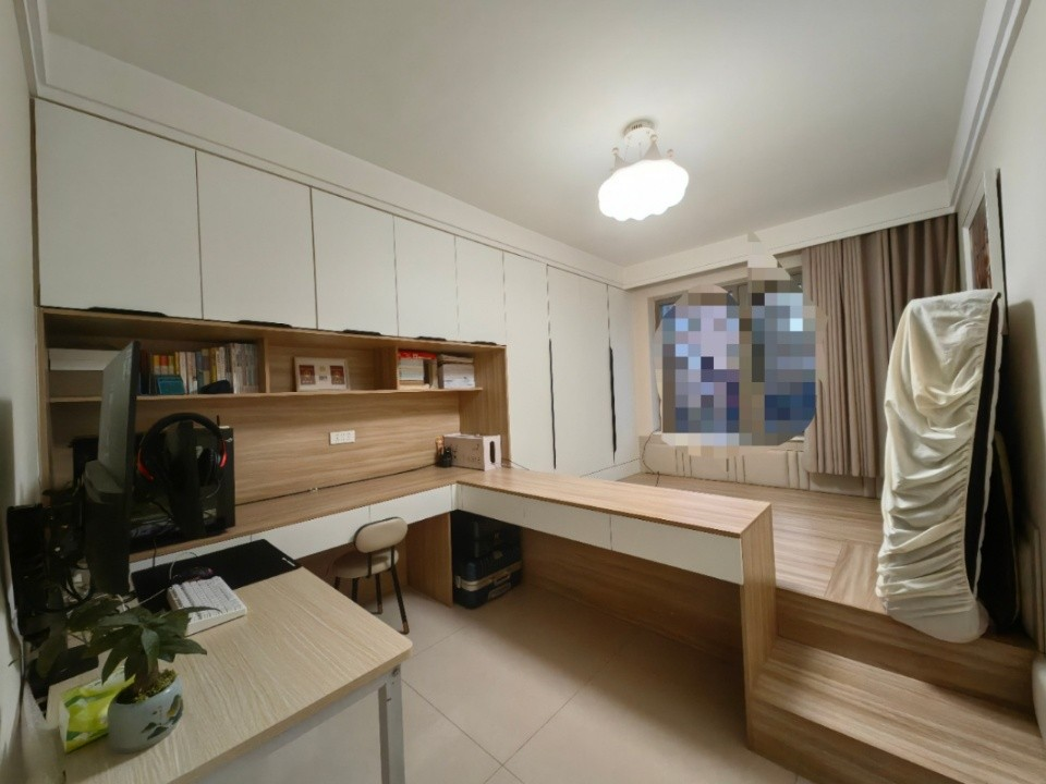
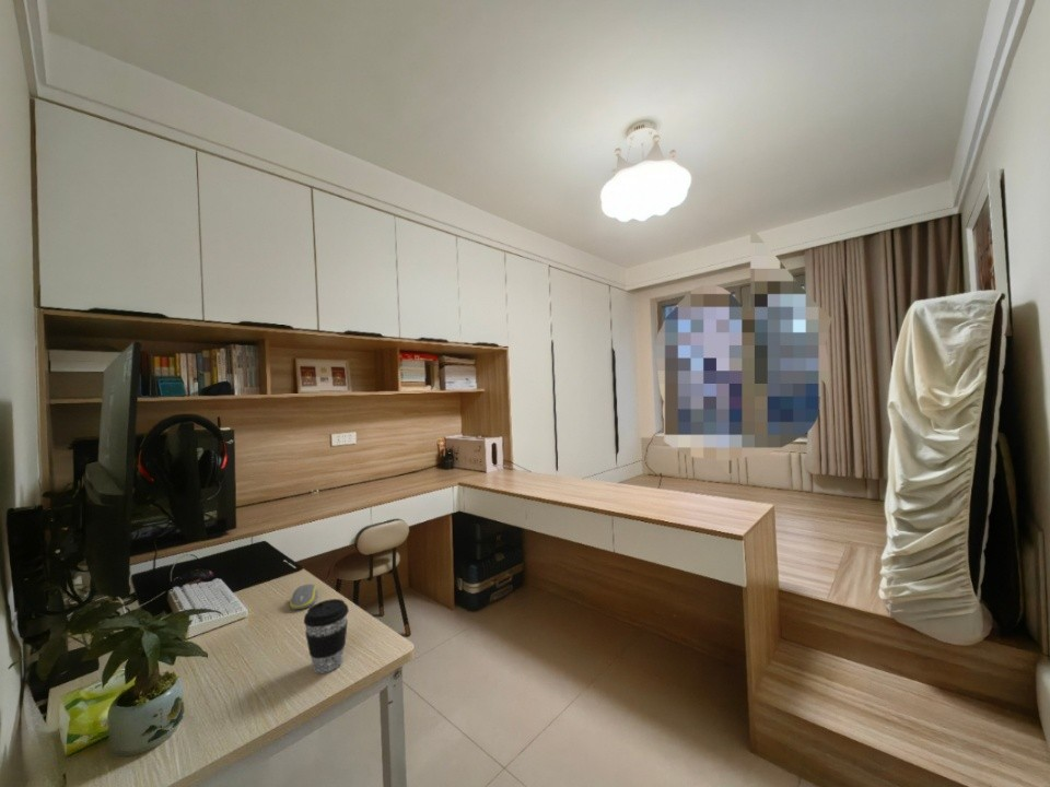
+ computer mouse (304, 595)
+ coffee cup (327, 635)
